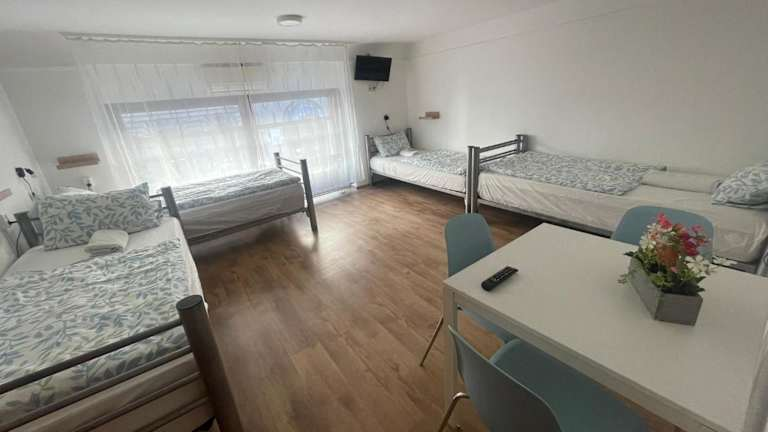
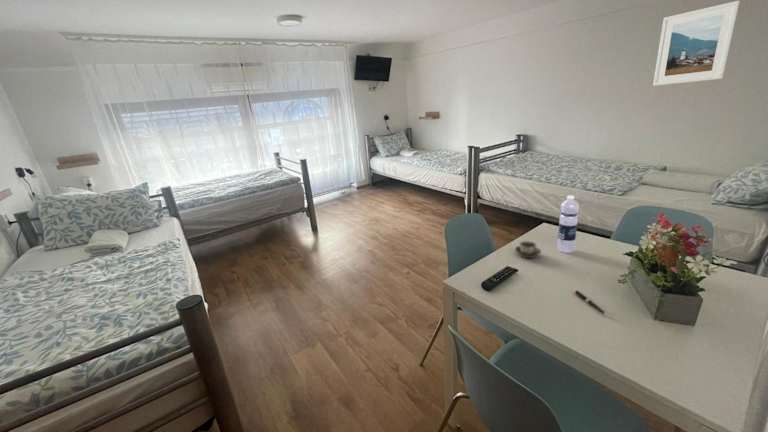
+ water bottle (568, 223)
+ pen (591, 303)
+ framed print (692, 47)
+ cup (527, 249)
